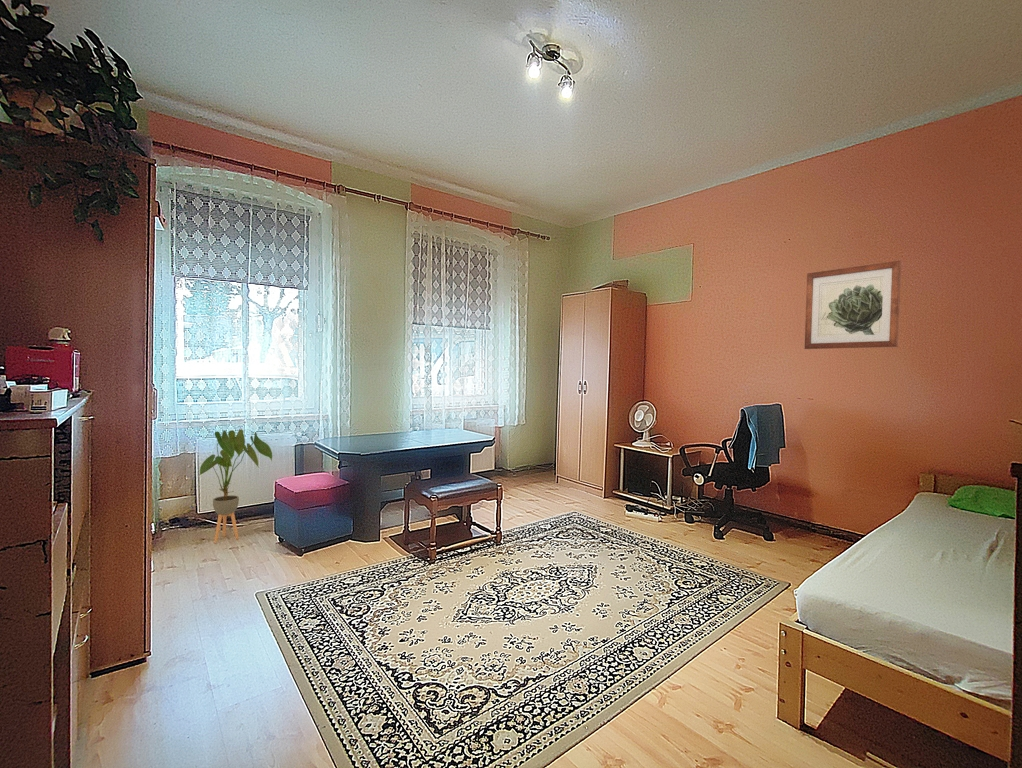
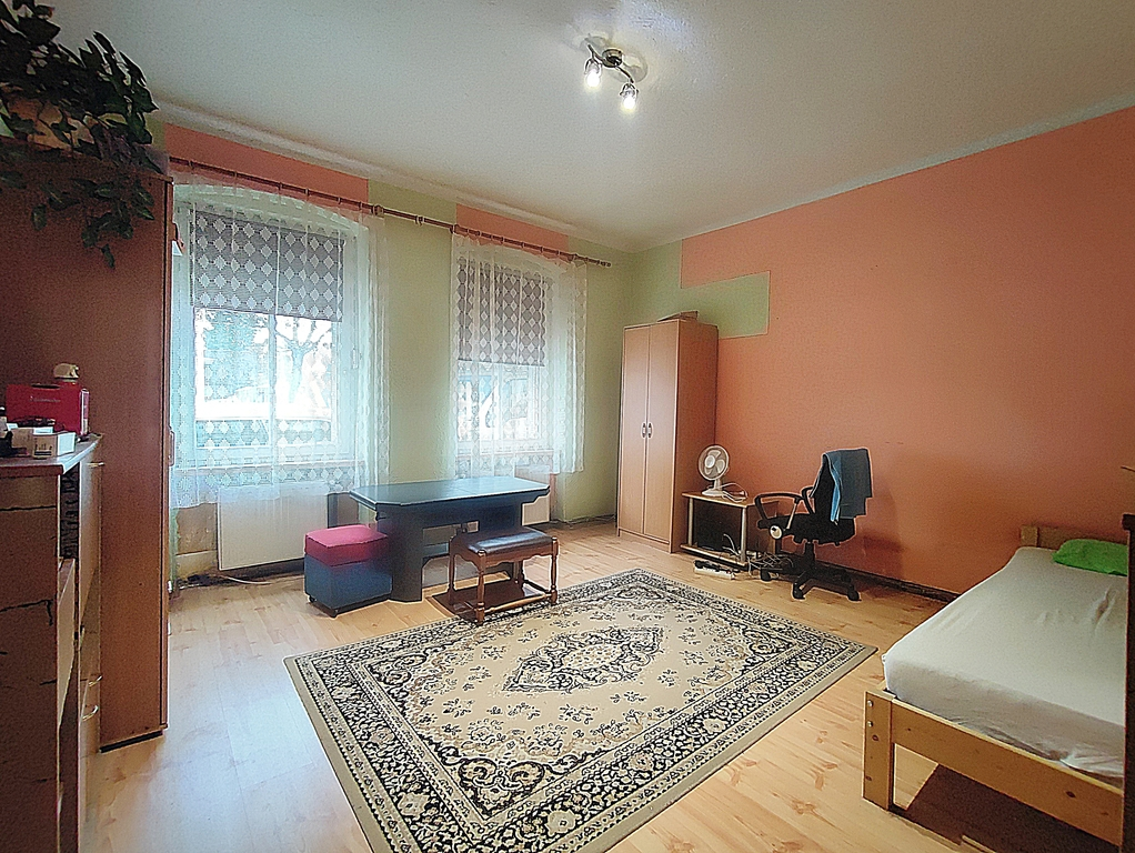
- house plant (230, 483)
- wall art (849, 307)
